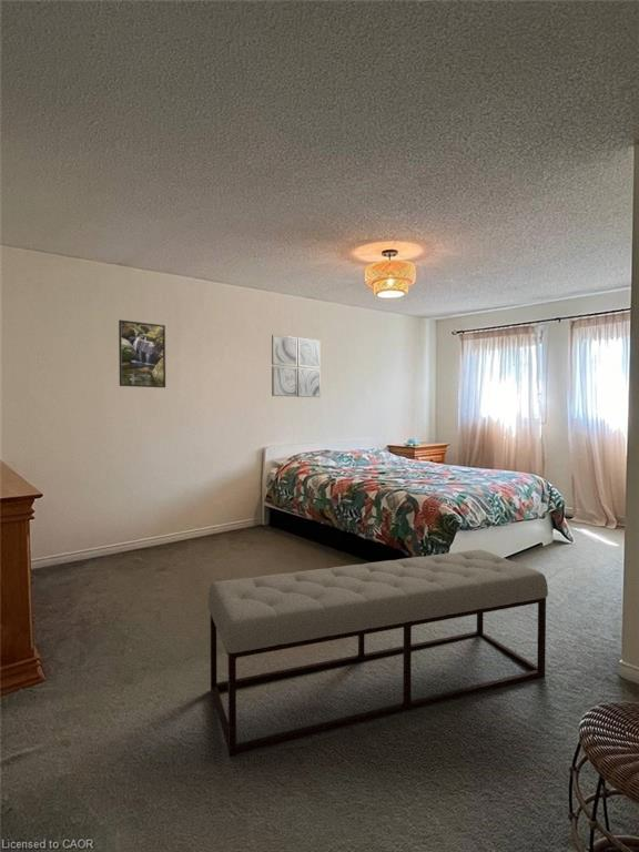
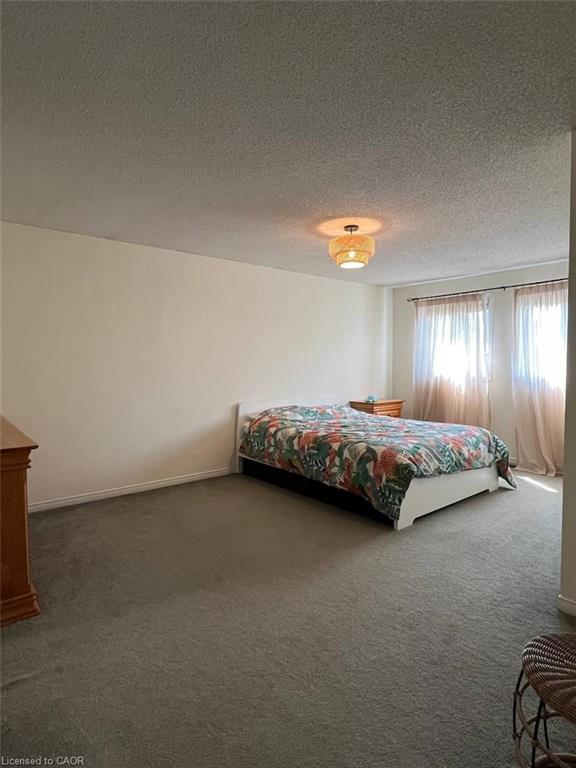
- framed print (142, 354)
- wall art (296, 366)
- bench (382, 629)
